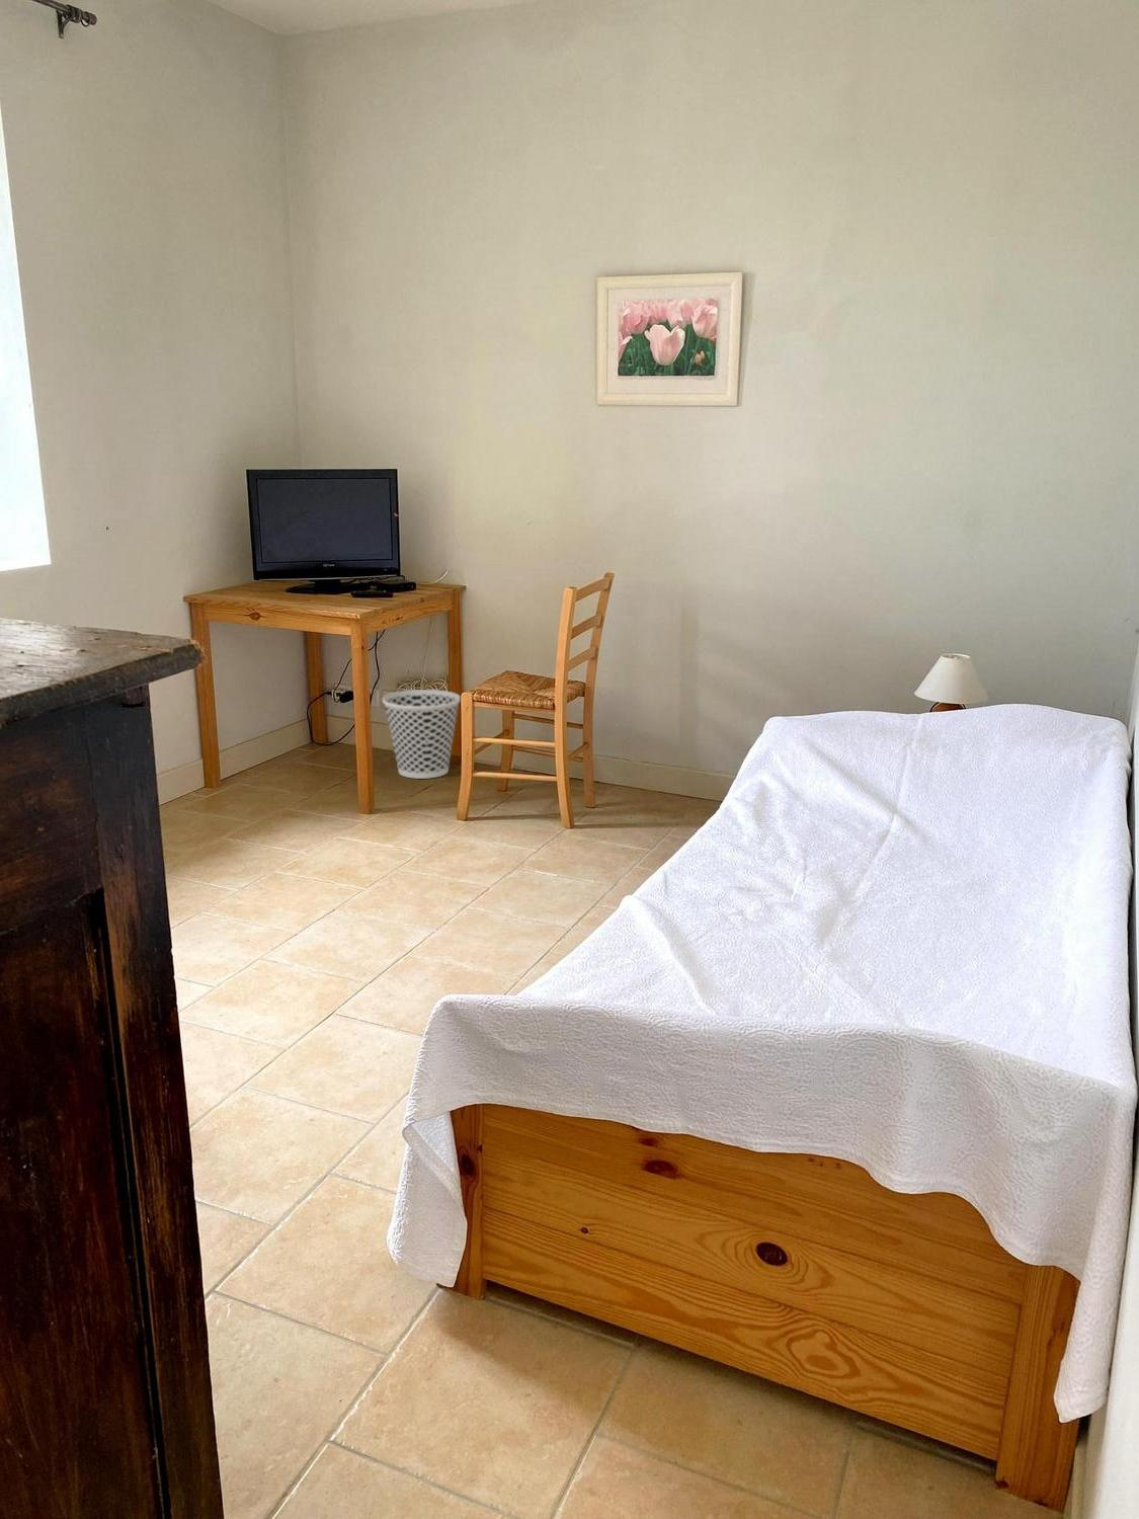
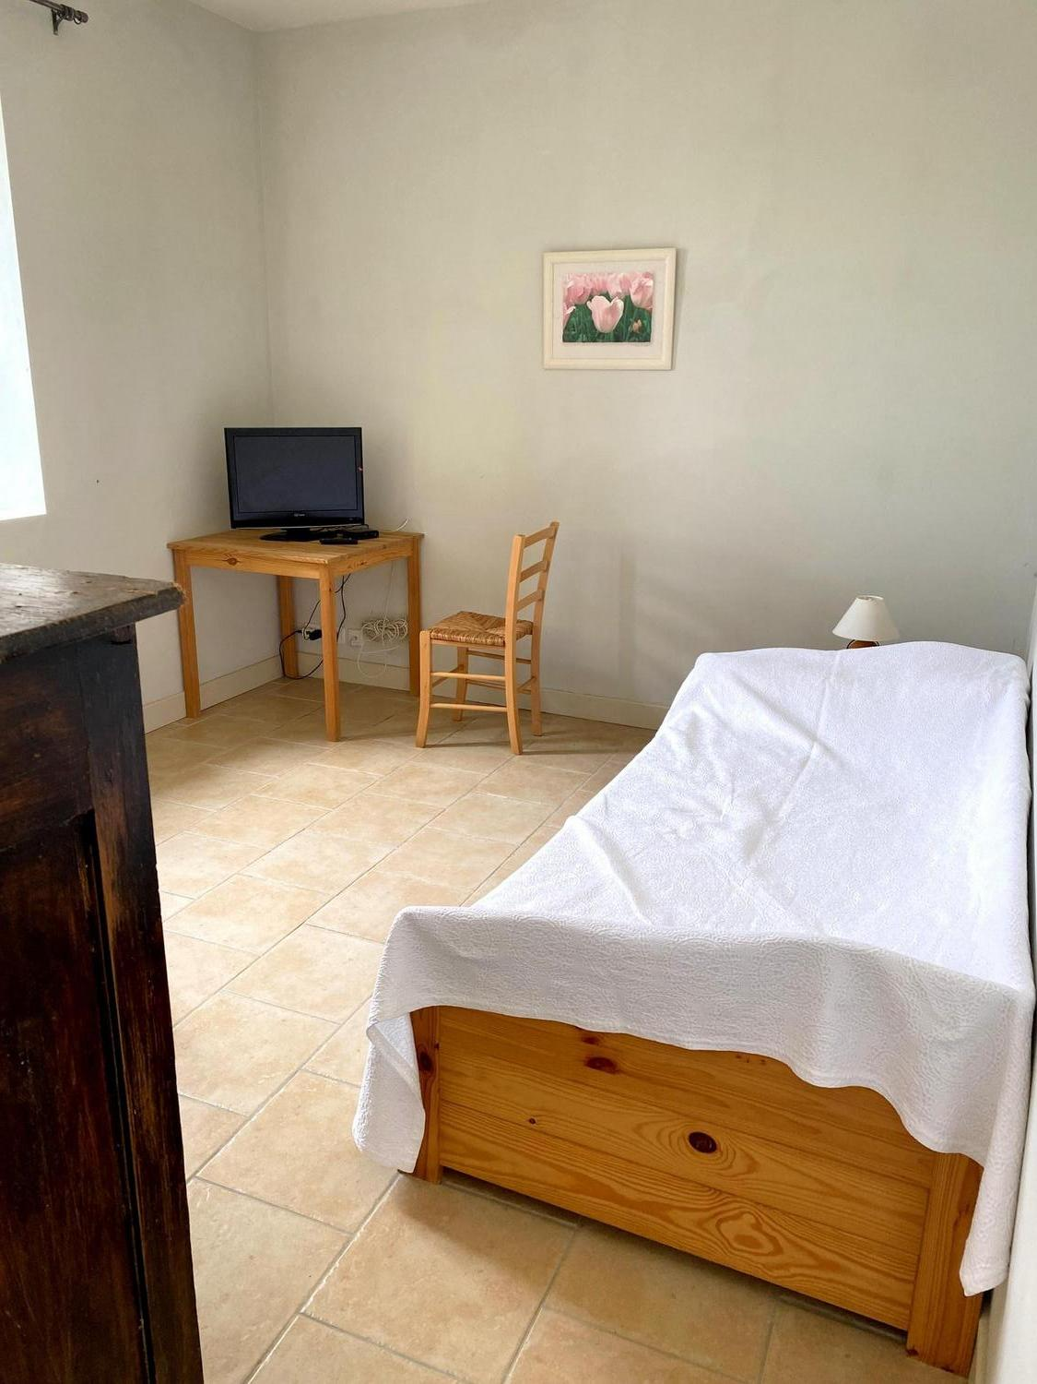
- wastebasket (422, 734)
